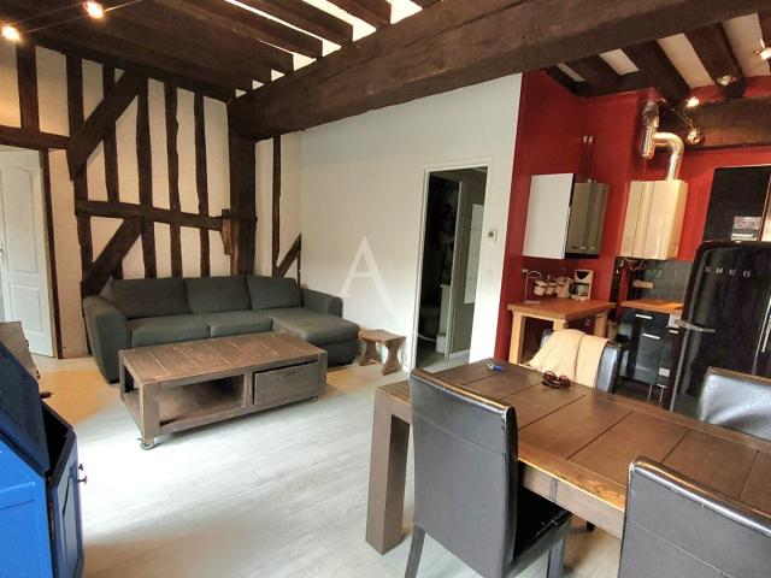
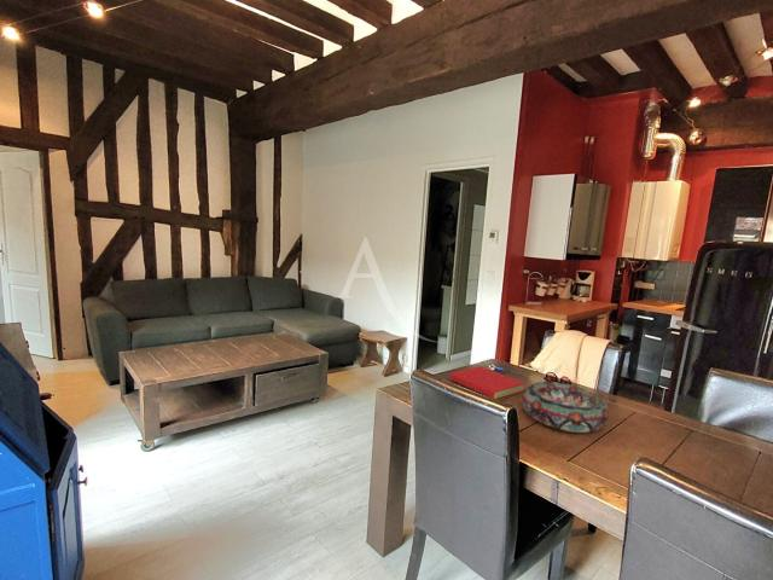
+ decorative bowl (563, 405)
+ book (486, 381)
